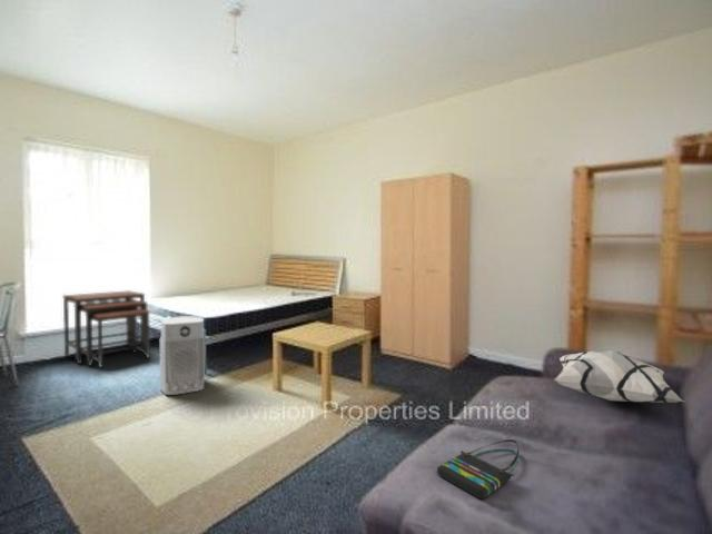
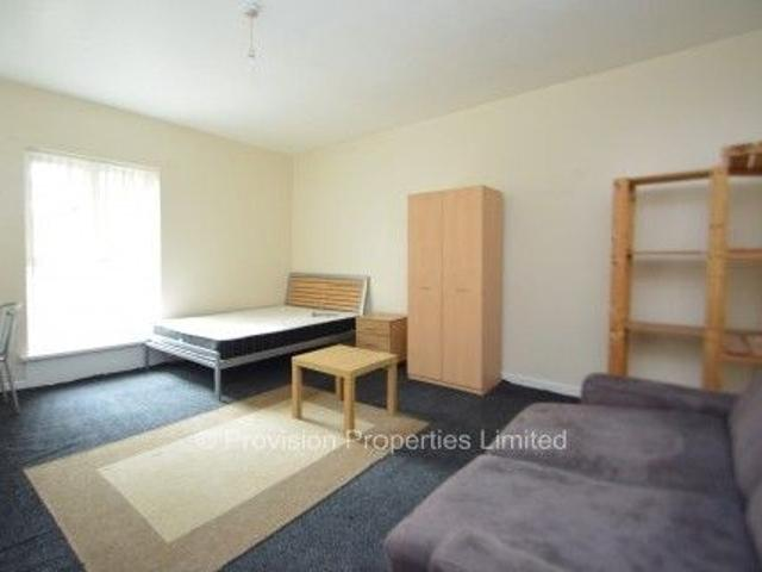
- decorative pillow (611, 375)
- desk (110, 319)
- air purifier (182, 353)
- tote bag (487, 463)
